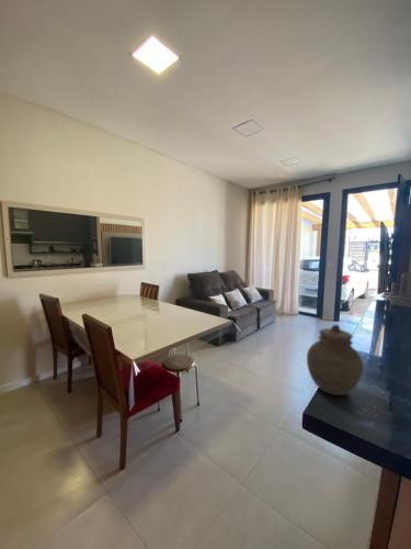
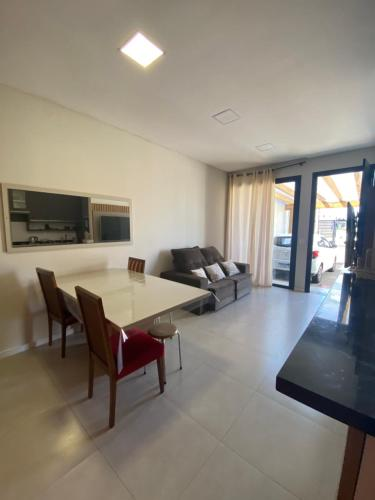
- jar (333, 357)
